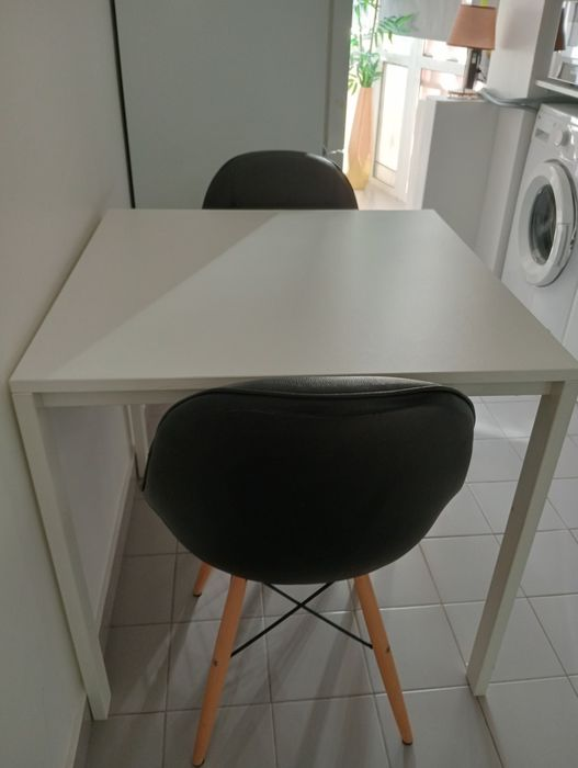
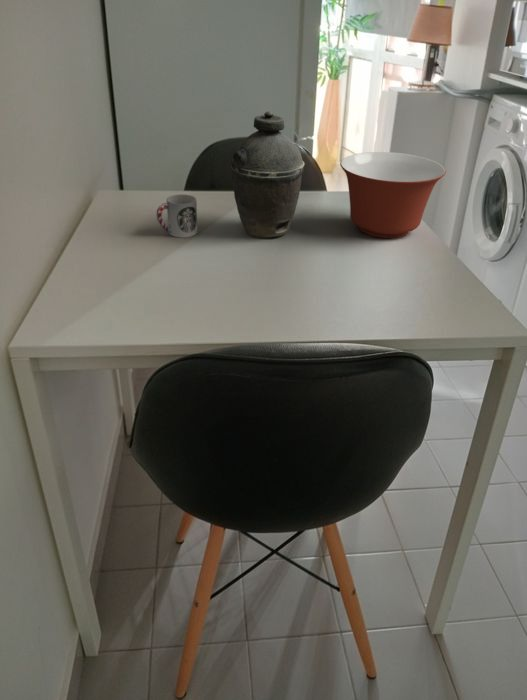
+ kettle (267, 174)
+ mixing bowl (388, 198)
+ cup (176, 217)
